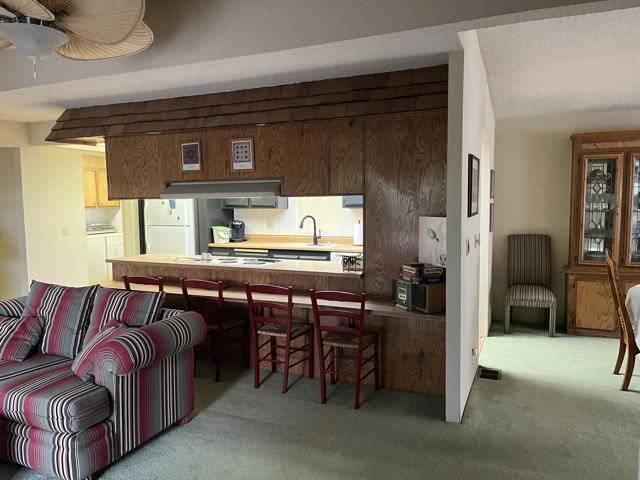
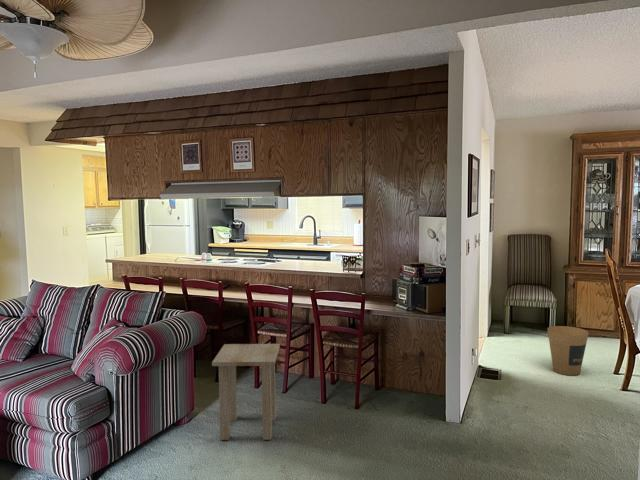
+ trash can (567, 351)
+ side table (236, 390)
